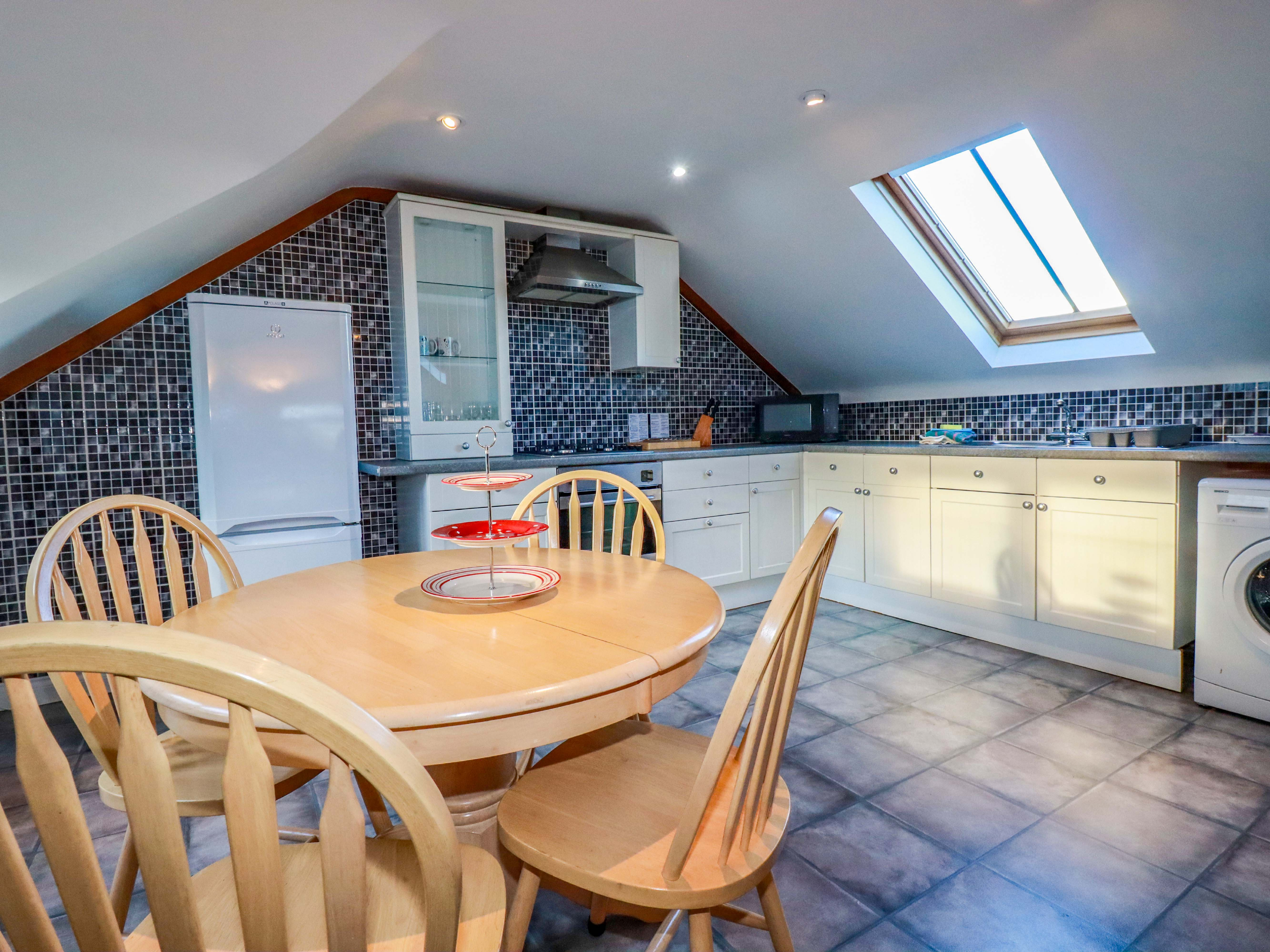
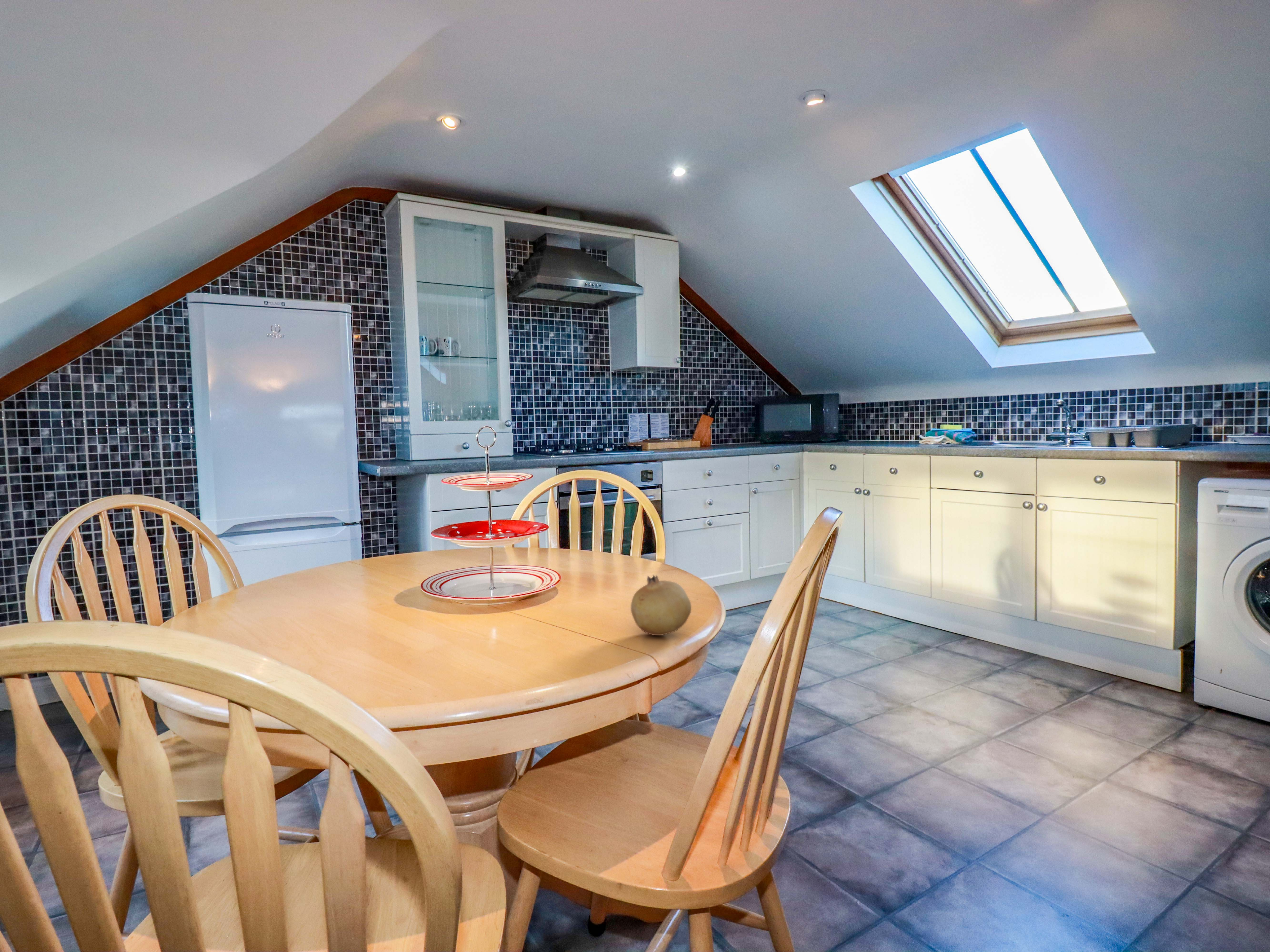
+ fruit (661, 604)
